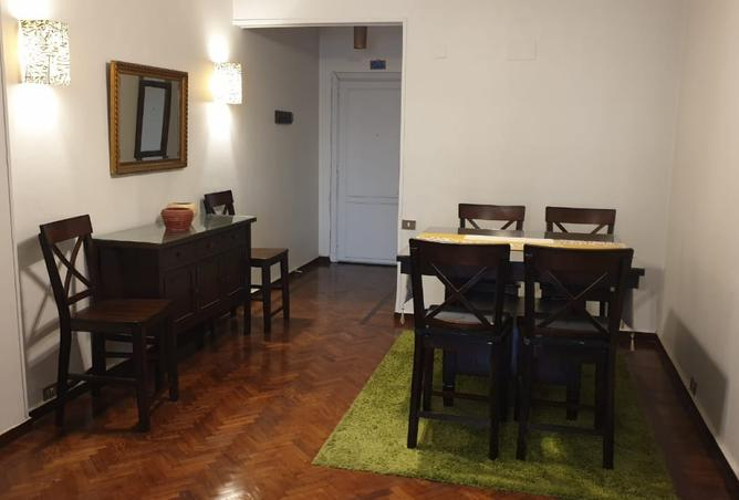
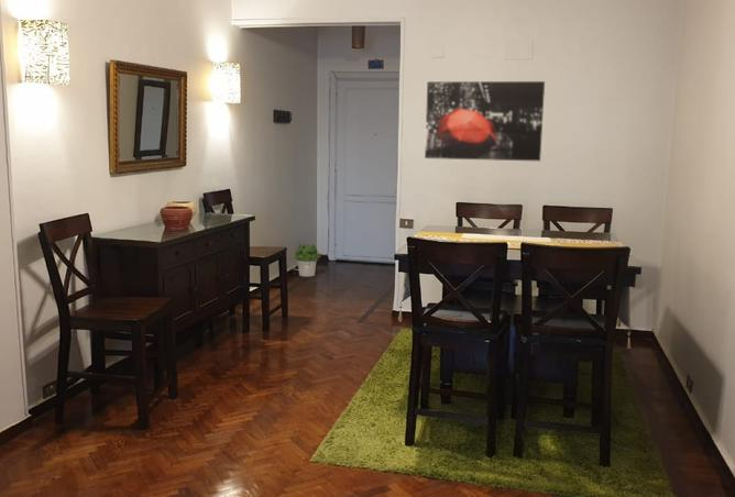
+ wall art (483, 121)
+ potted plant (307, 259)
